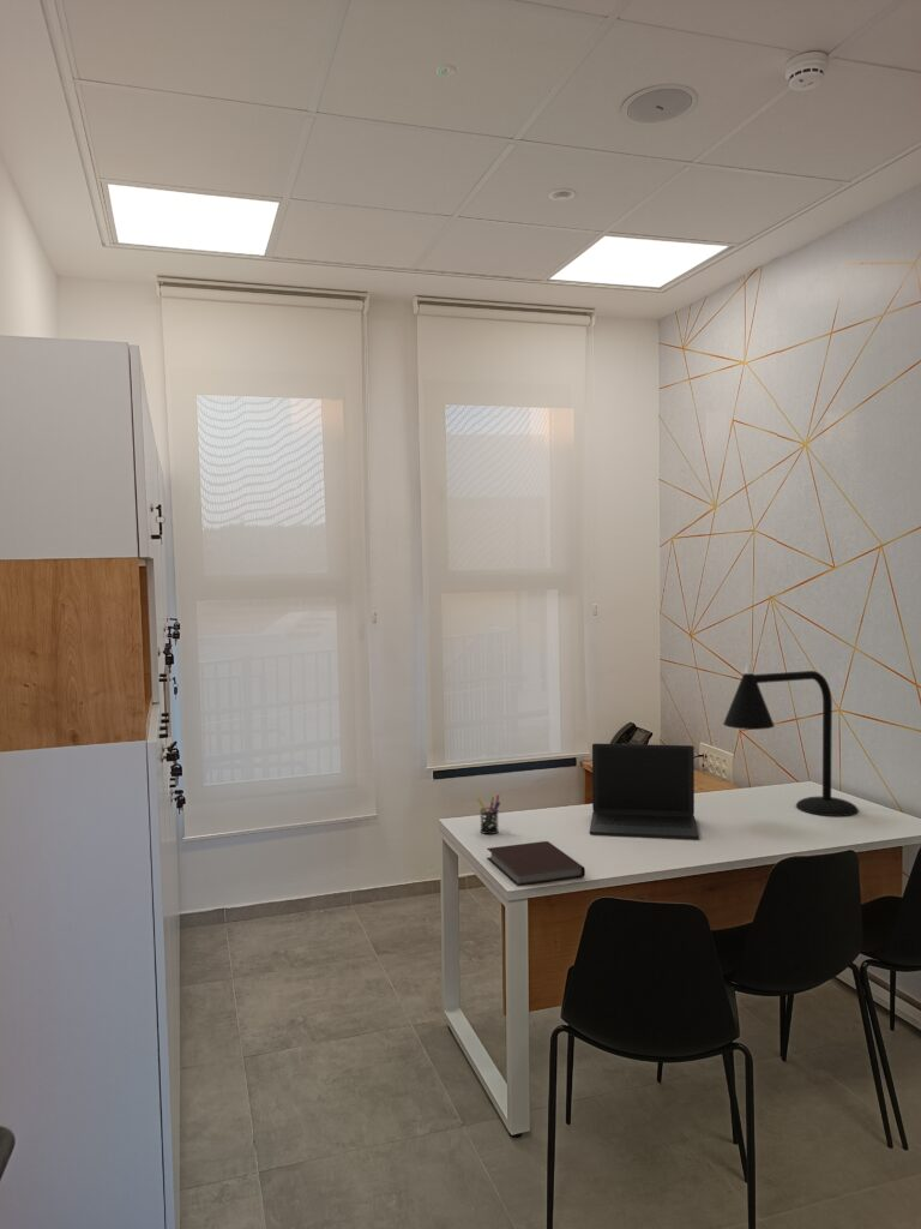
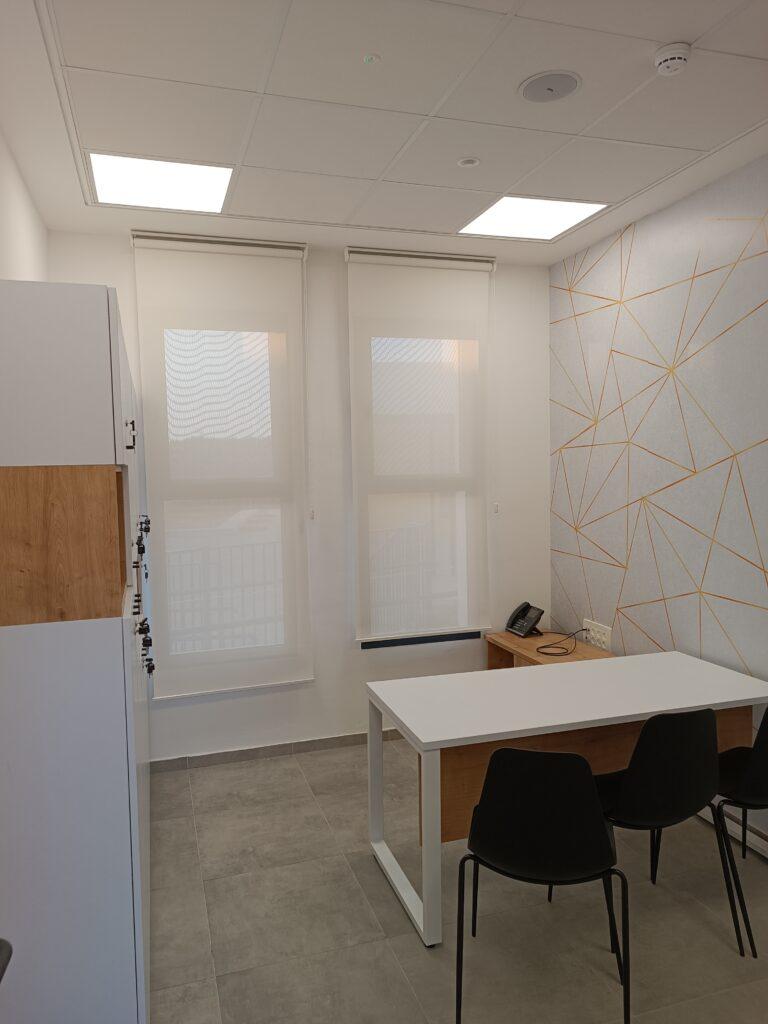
- pen holder (490, 811)
- laptop (643, 789)
- desk lamp (773, 725)
- notebook (534, 862)
